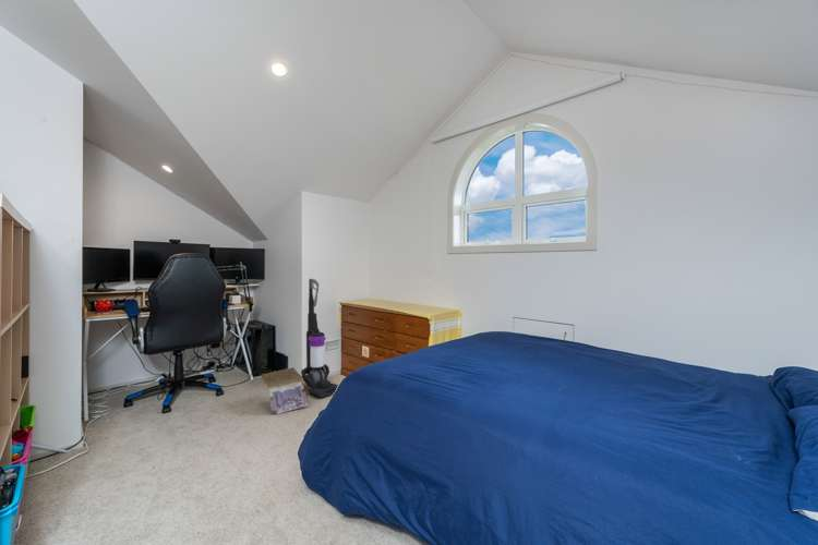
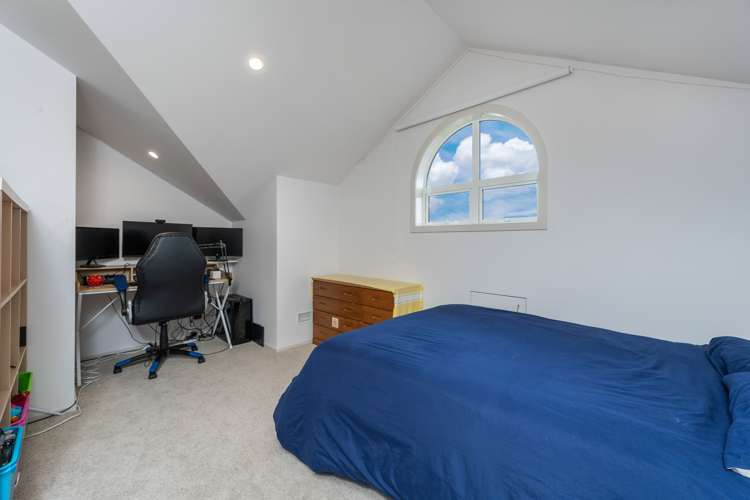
- vacuum cleaner (318, 334)
- cardboard box (284, 390)
